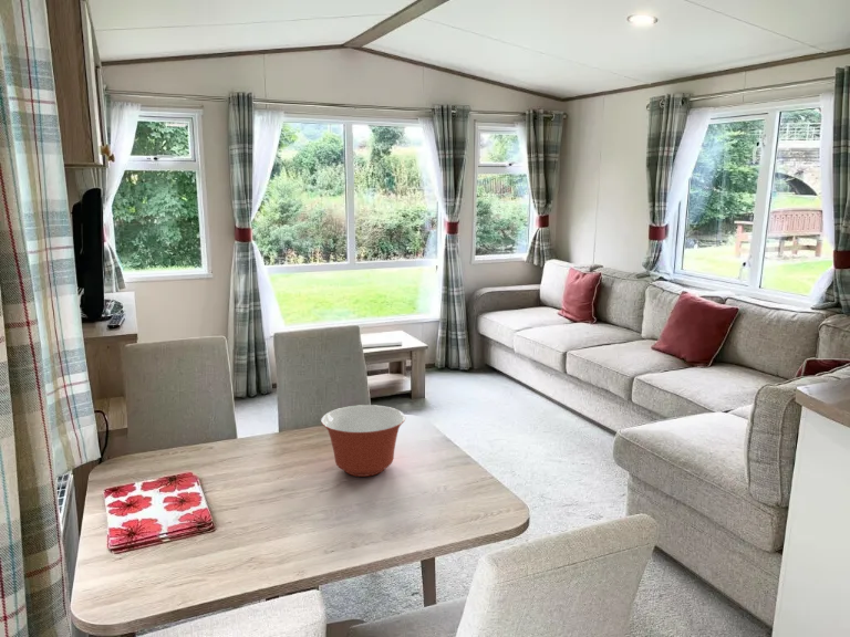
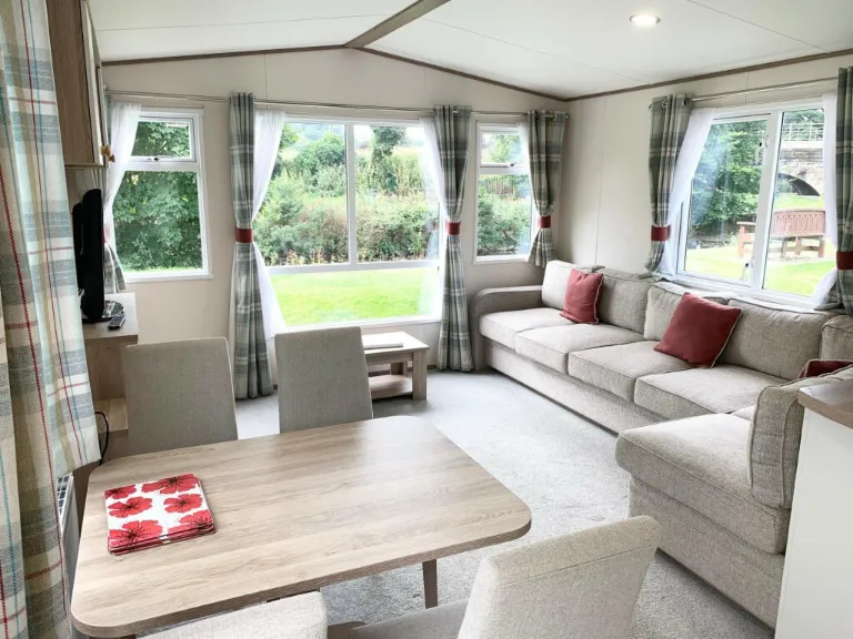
- mixing bowl (363, 442)
